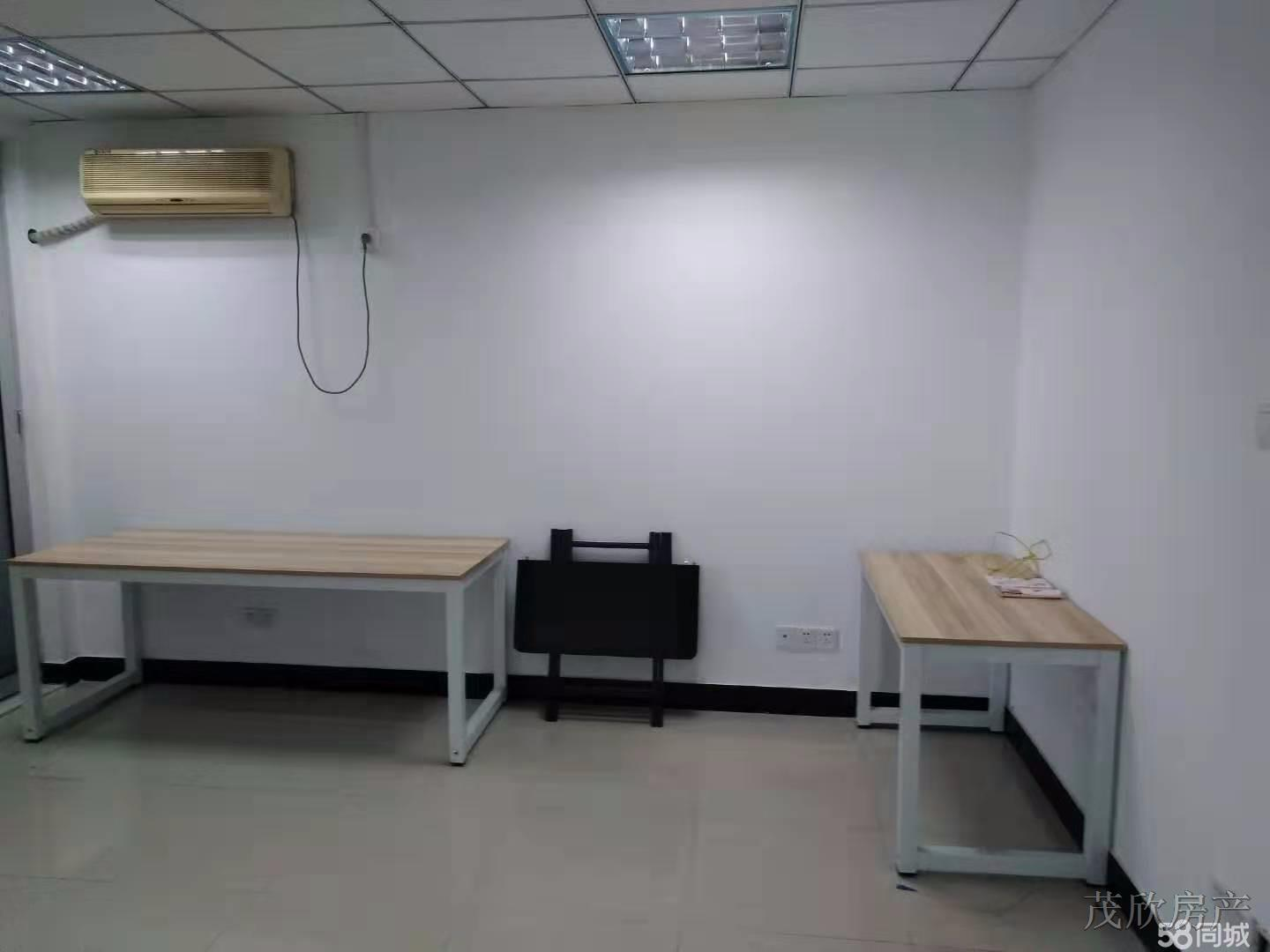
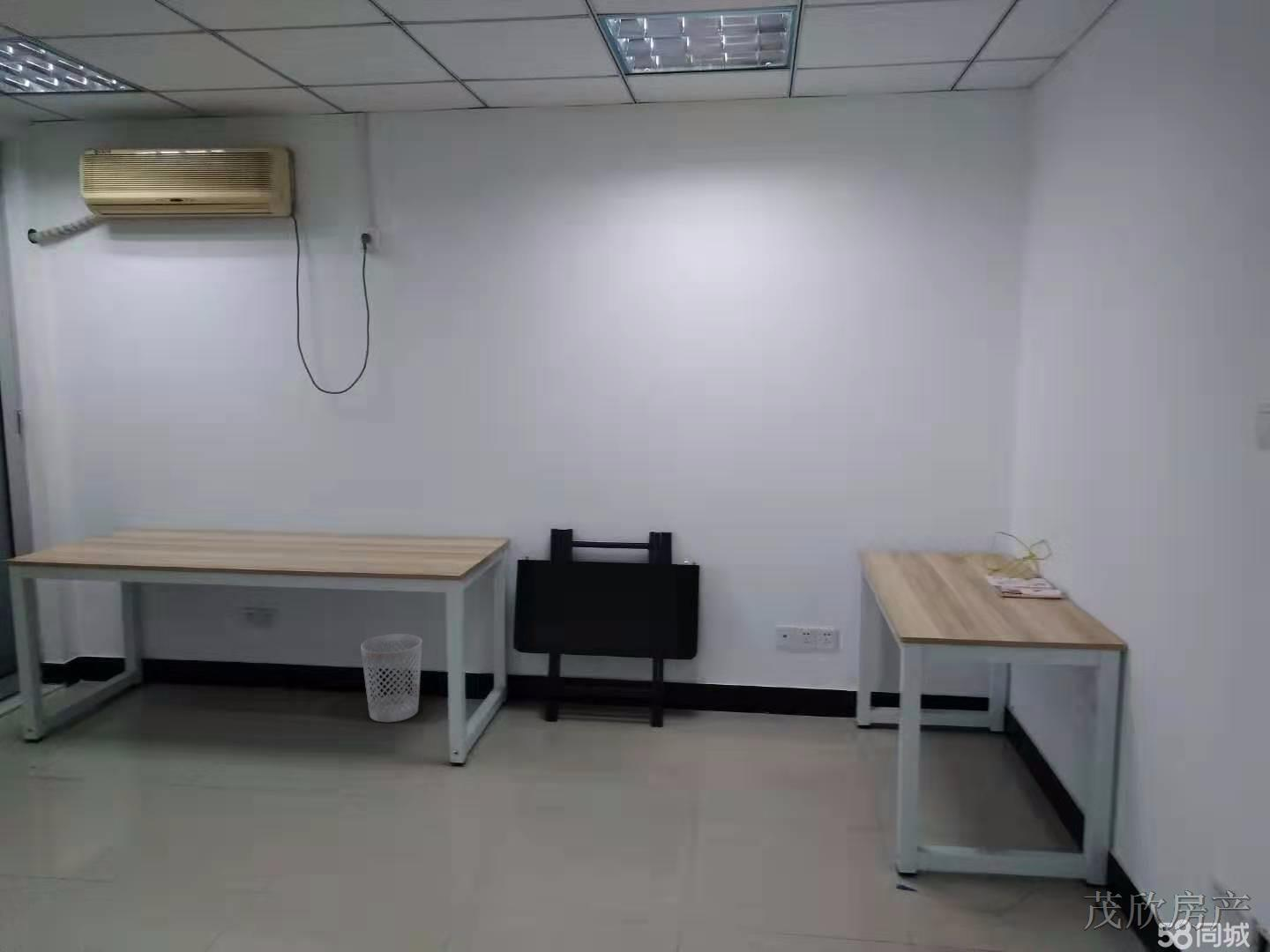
+ wastebasket (392, 678)
